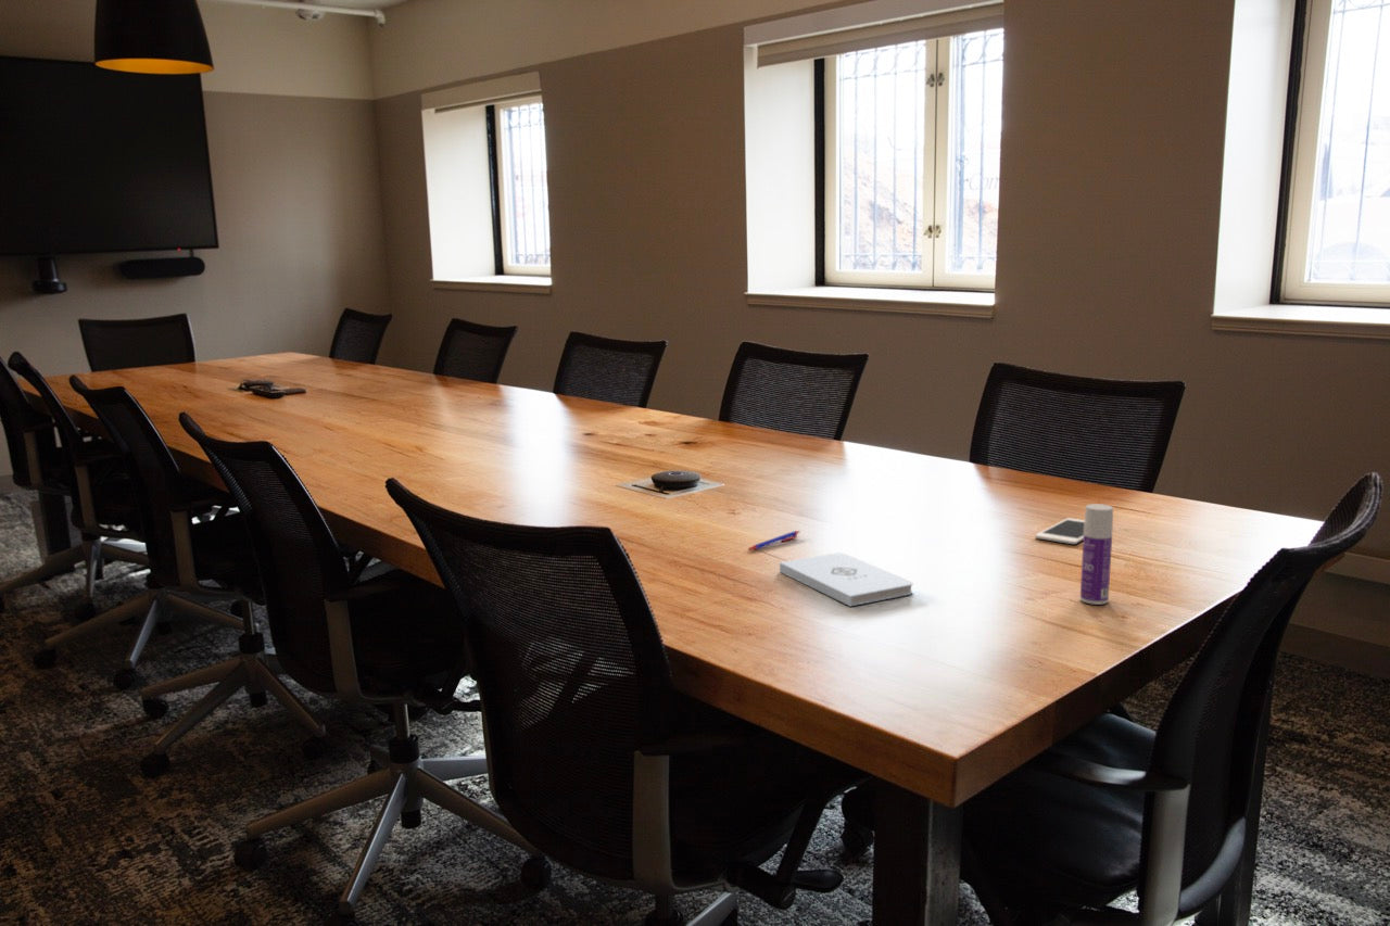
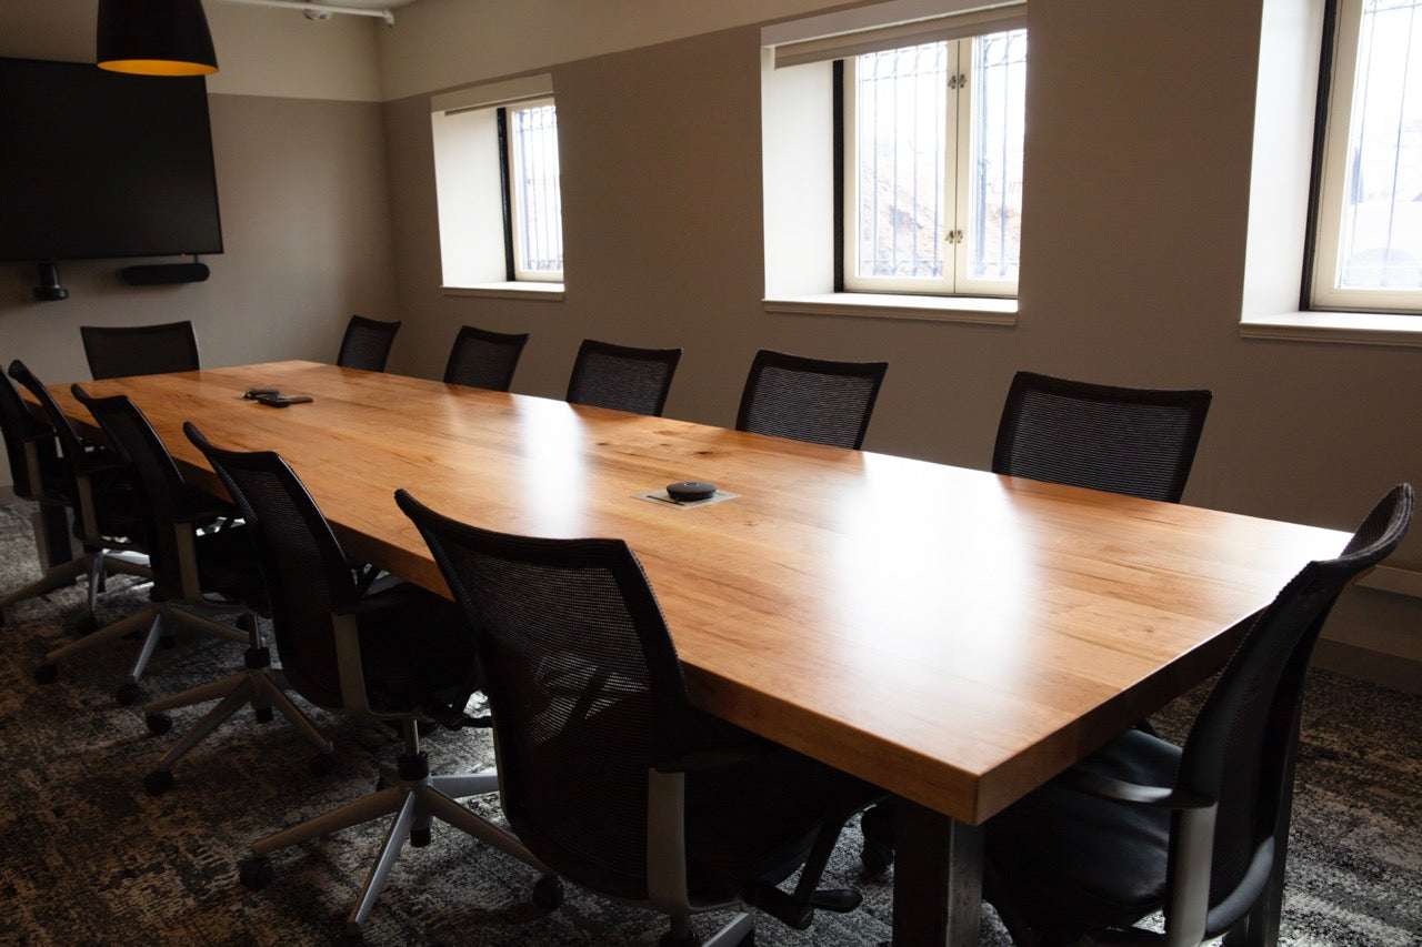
- bottle (1096, 554)
- cell phone (1071, 530)
- notepad (845, 576)
- pen (773, 540)
